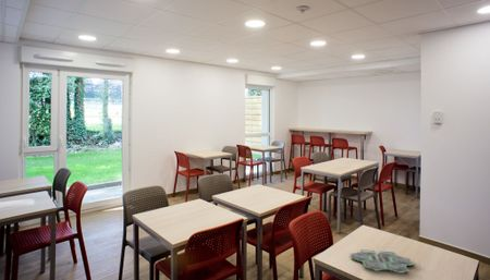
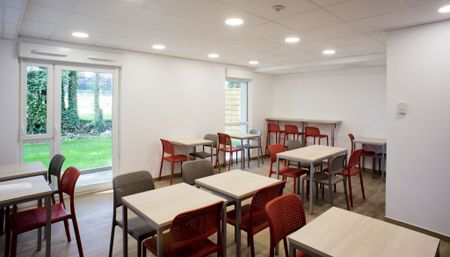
- board game (380, 258)
